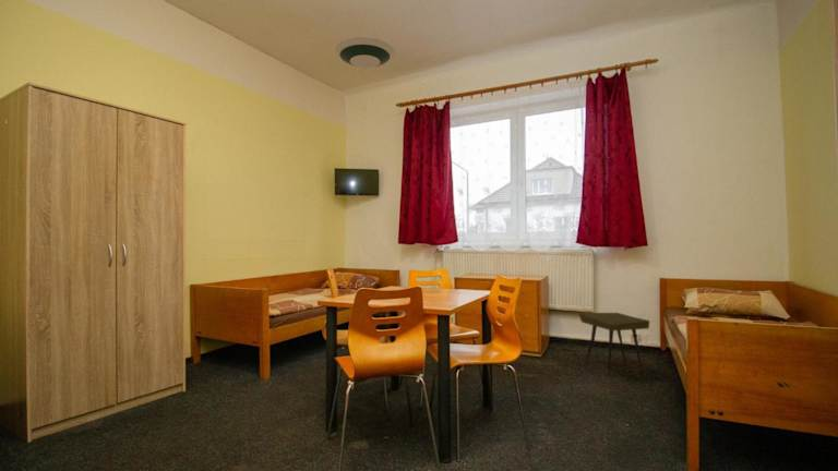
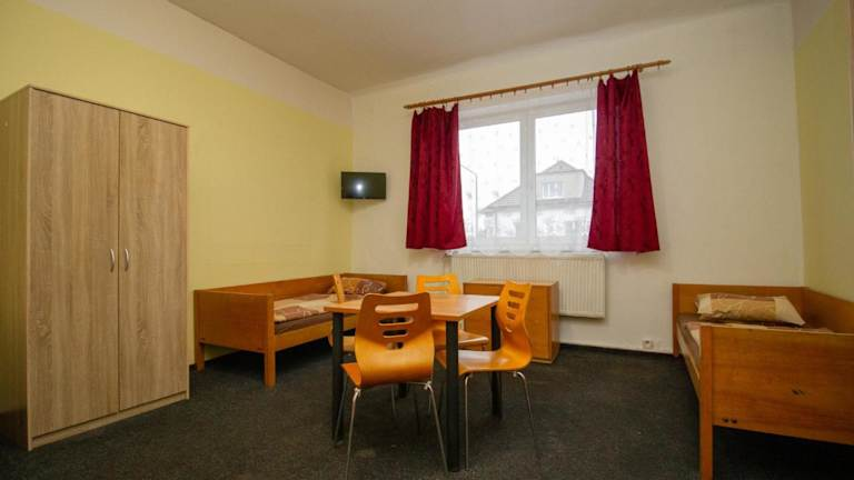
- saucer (364, 59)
- side table (611, 342)
